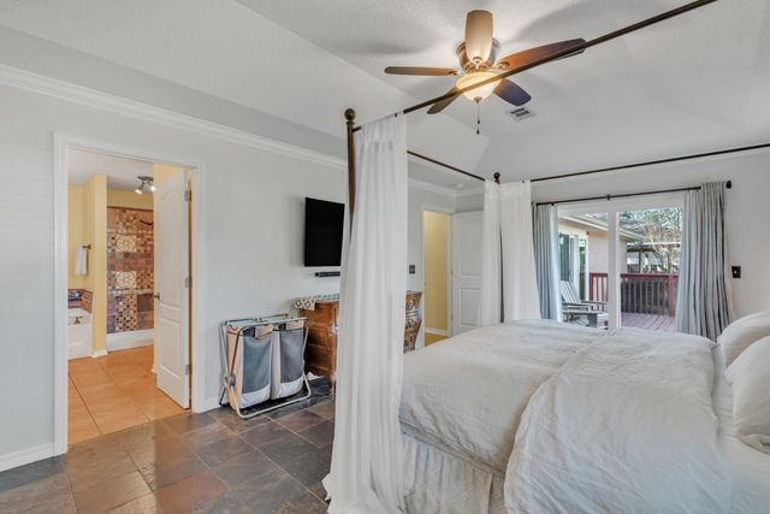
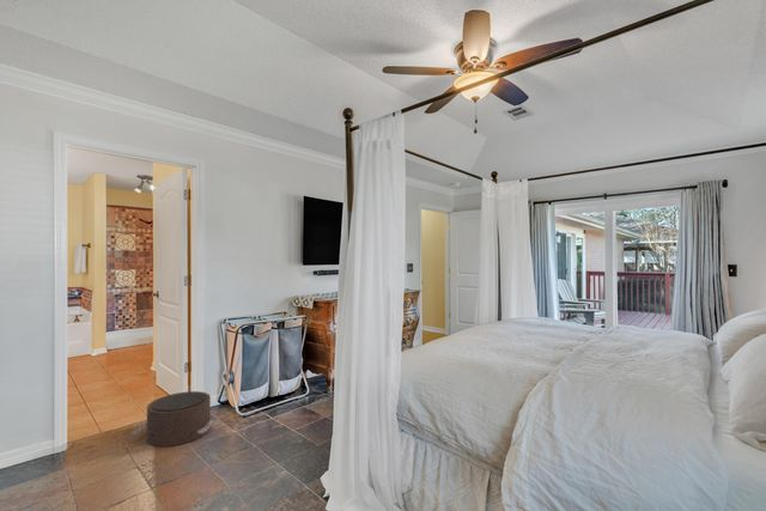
+ pouf (176, 418)
